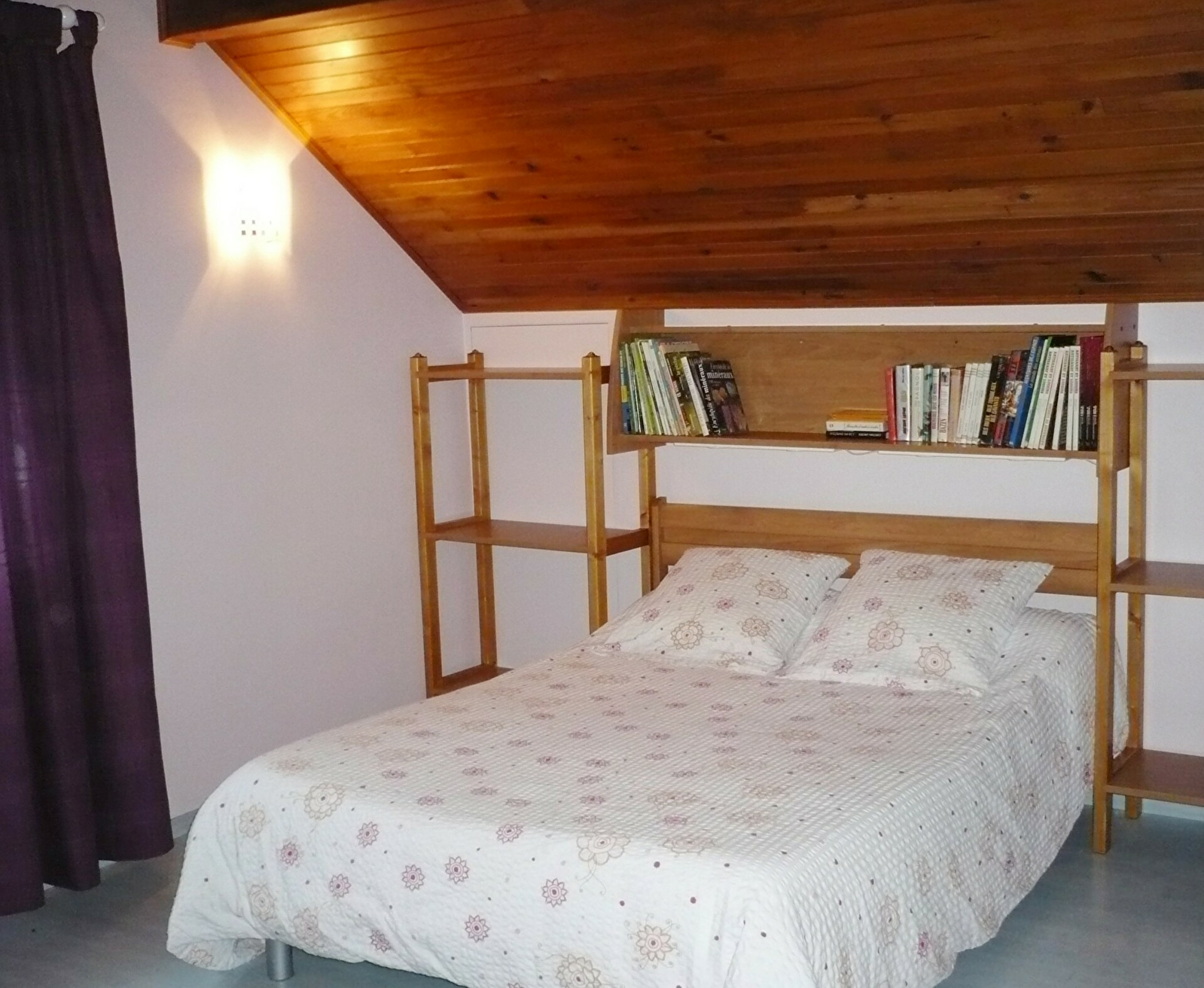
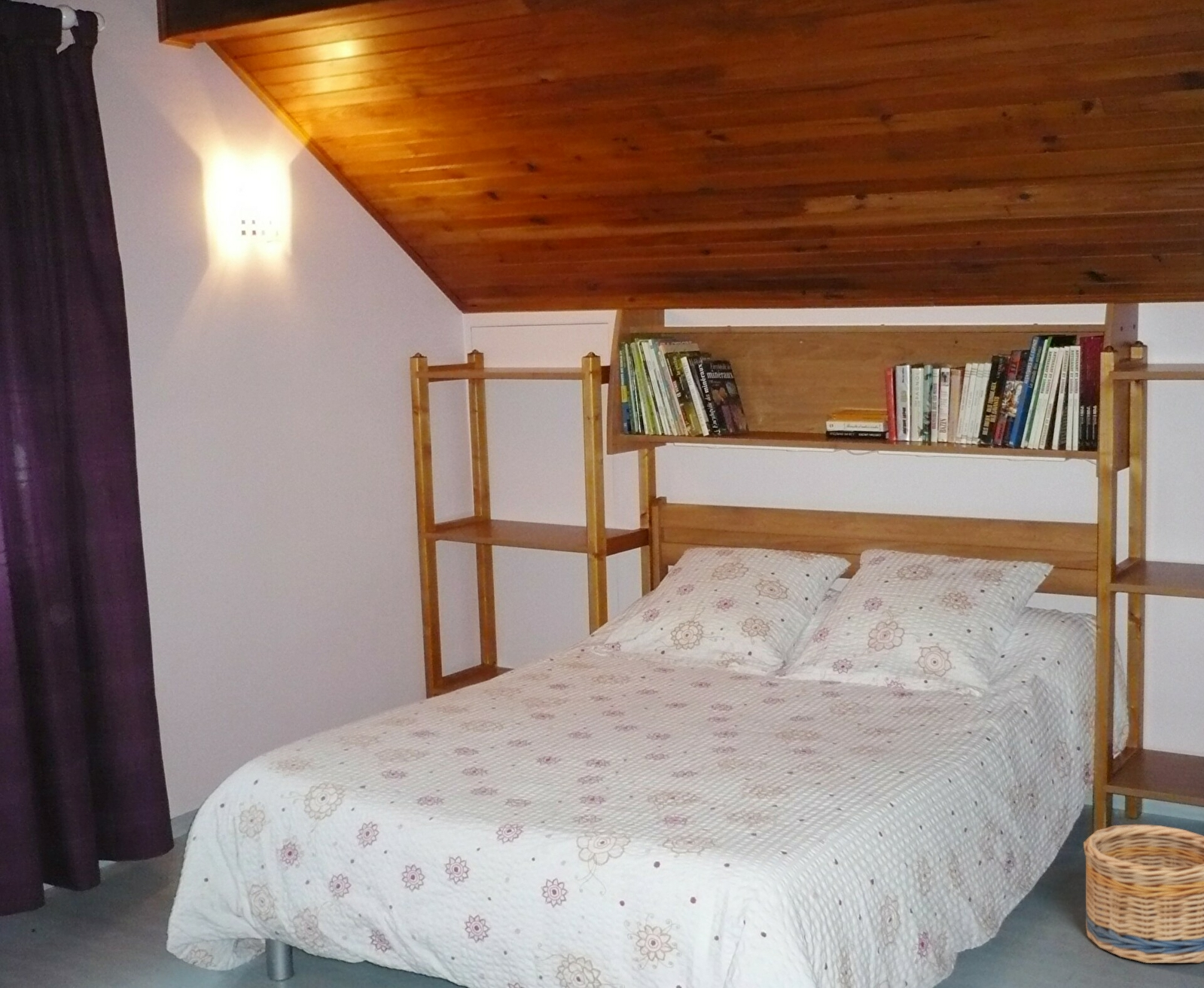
+ basket (1154, 892)
